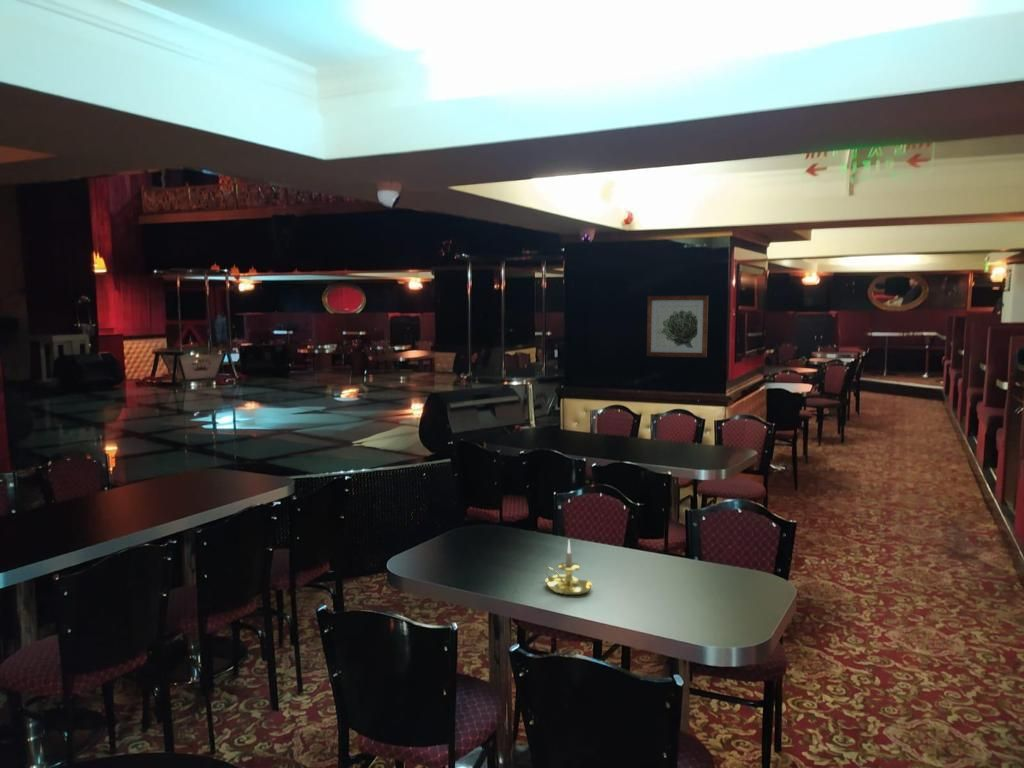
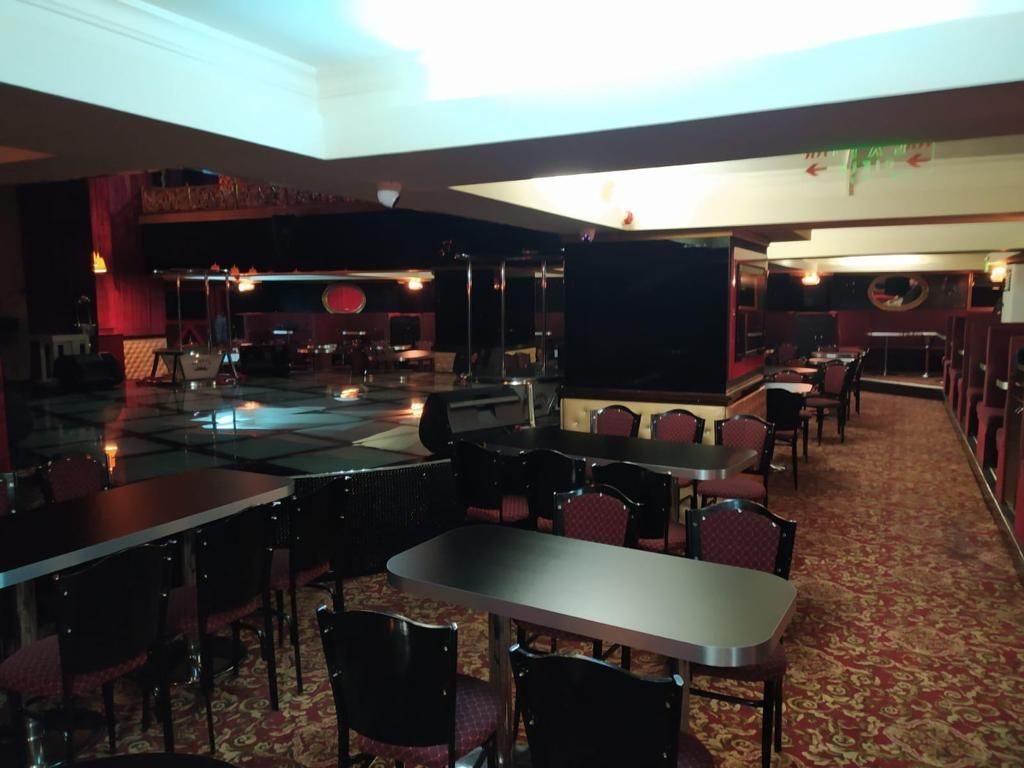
- wall art (676, 326)
- candle holder (565, 563)
